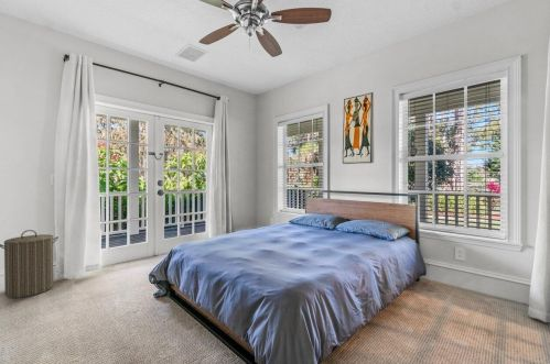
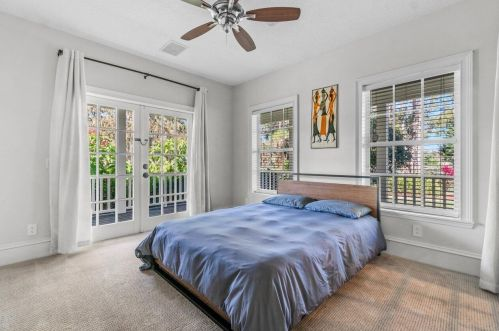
- laundry hamper (30, 260)
